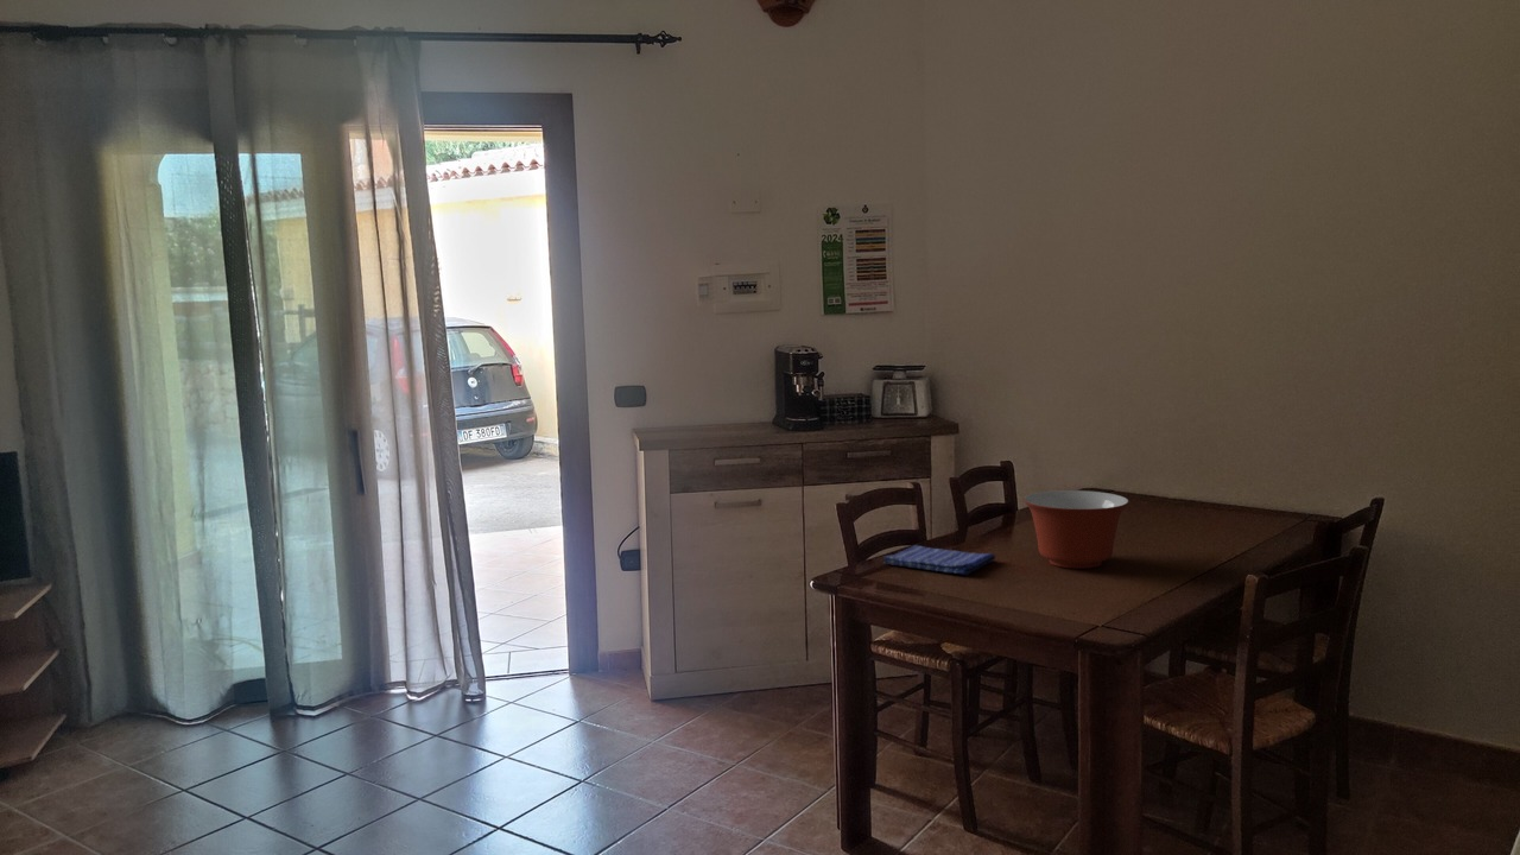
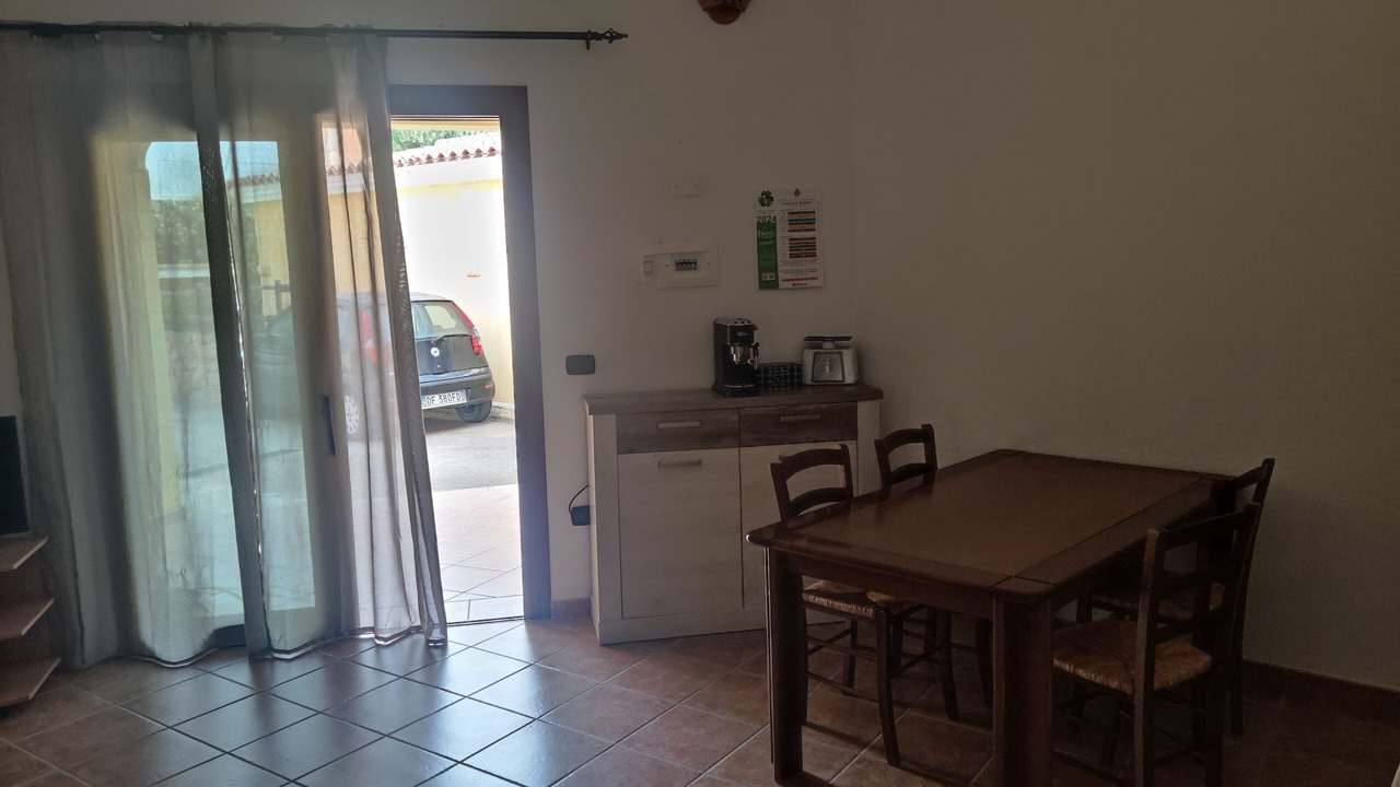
- mixing bowl (1075, 531)
- dish towel (939, 557)
